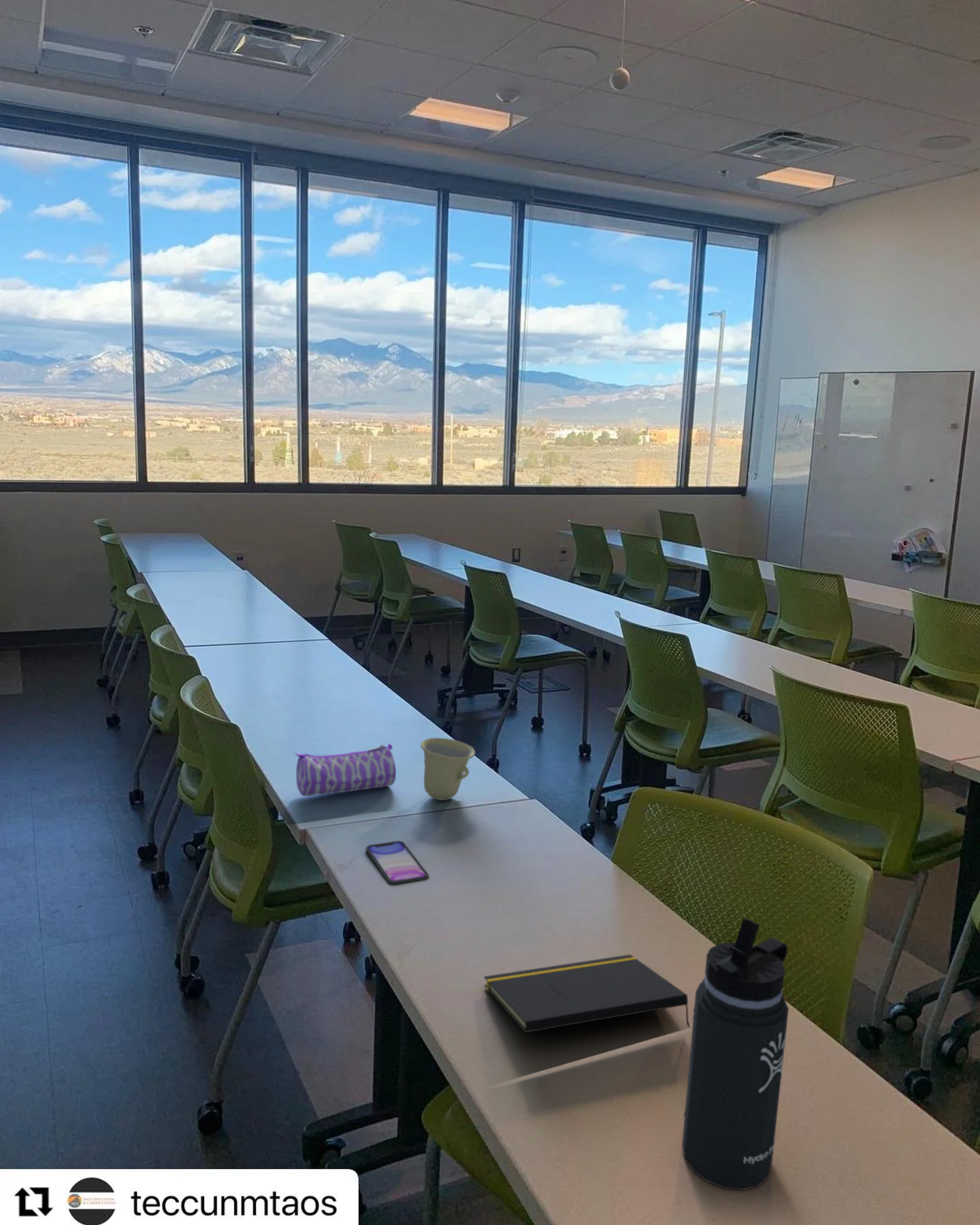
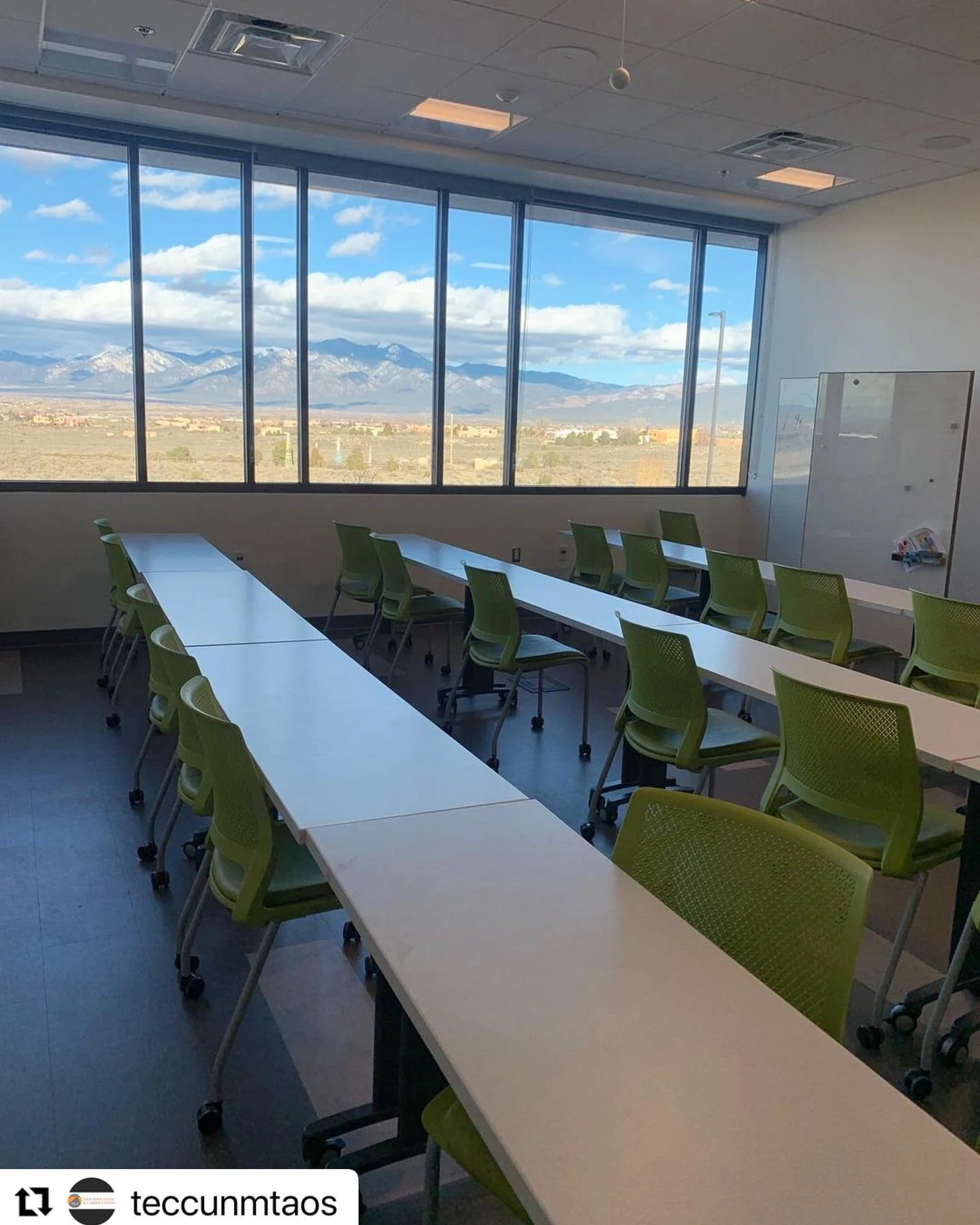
- cup (446, 770)
- smartphone (396, 862)
- notepad (583, 990)
- thermos bottle (743, 1037)
- pencil case (347, 770)
